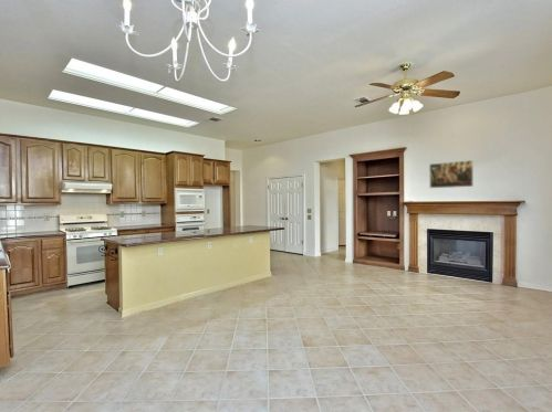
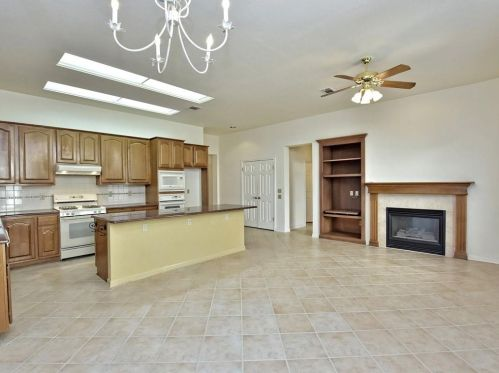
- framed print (450, 175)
